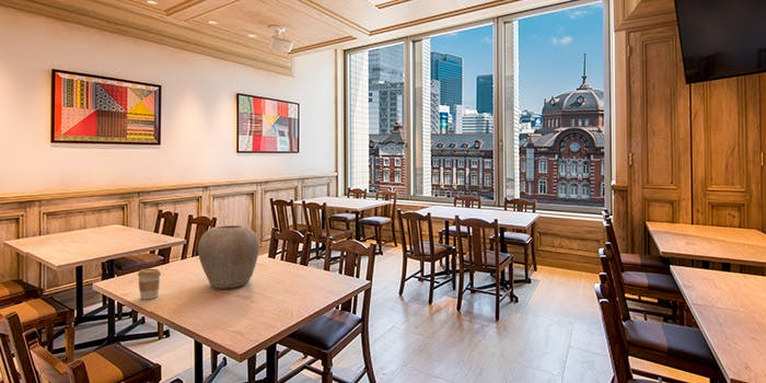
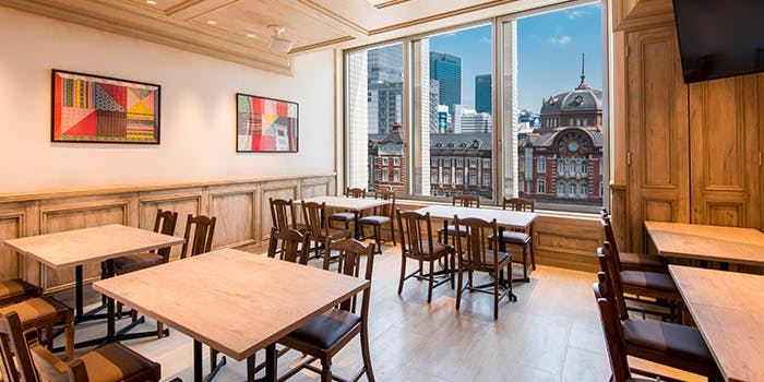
- vase (229, 255)
- coffee cup (149, 282)
